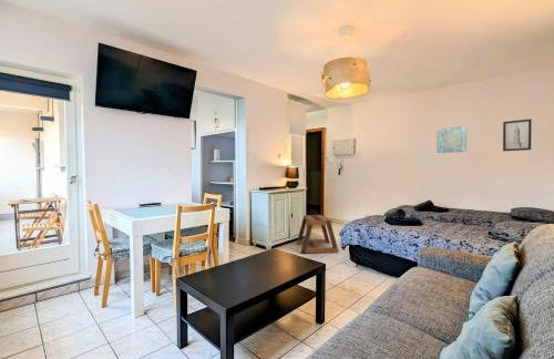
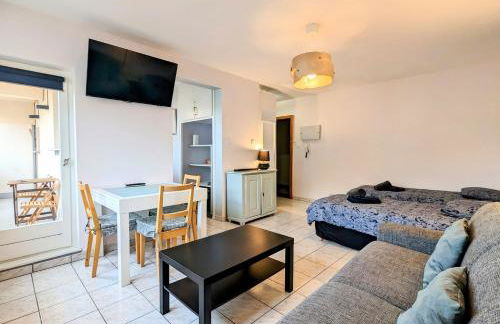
- wall art (451, 140)
- wall art (516, 135)
- stool (310, 232)
